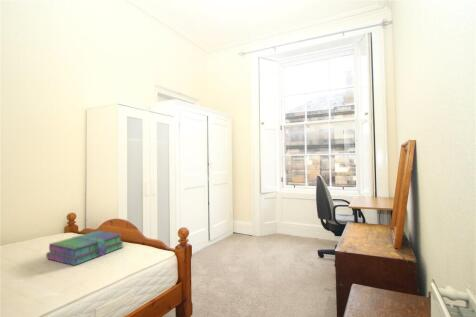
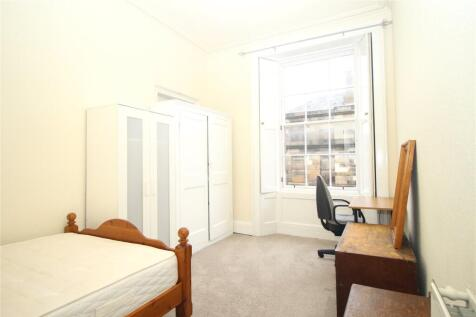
- stack of books (87, 245)
